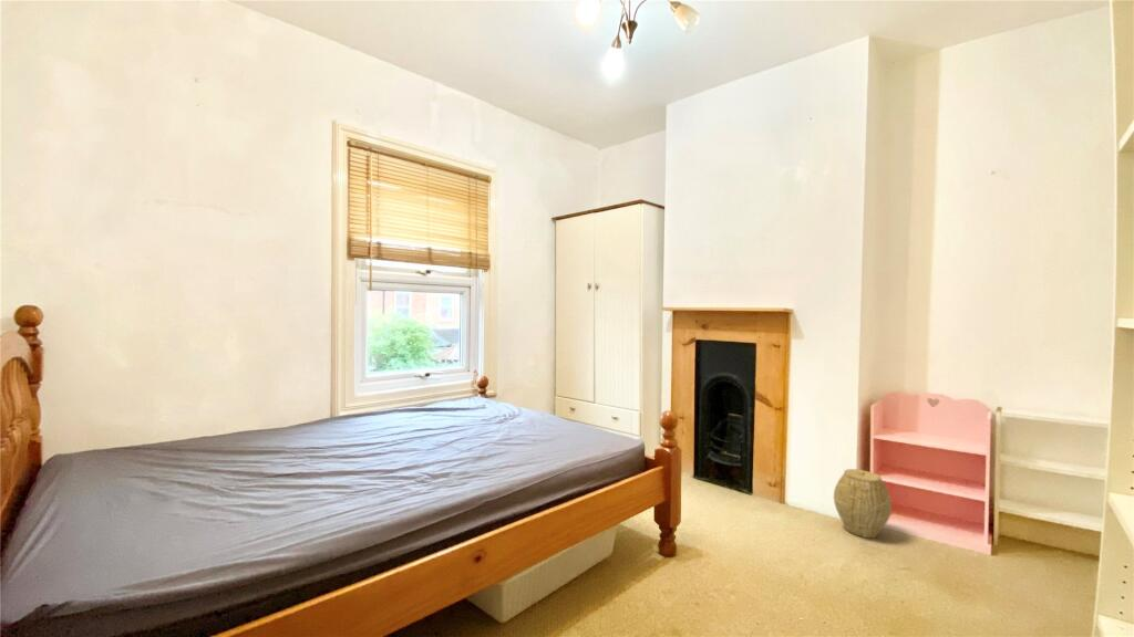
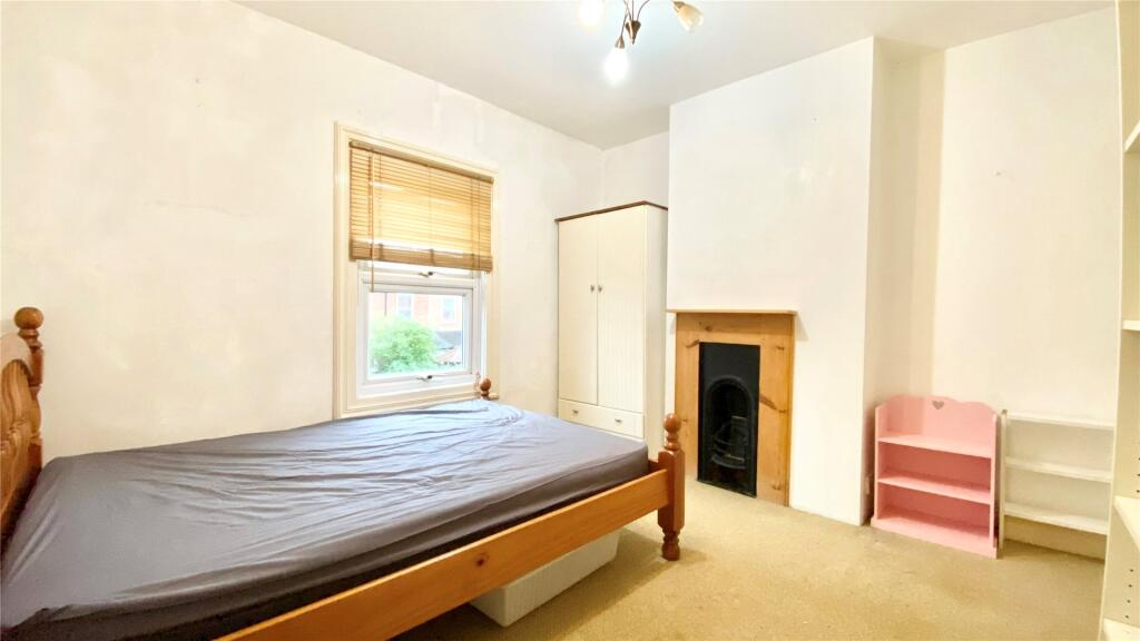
- woven basket (862, 501)
